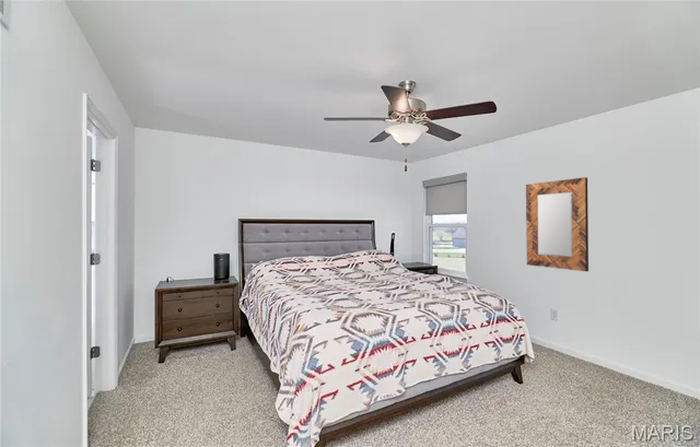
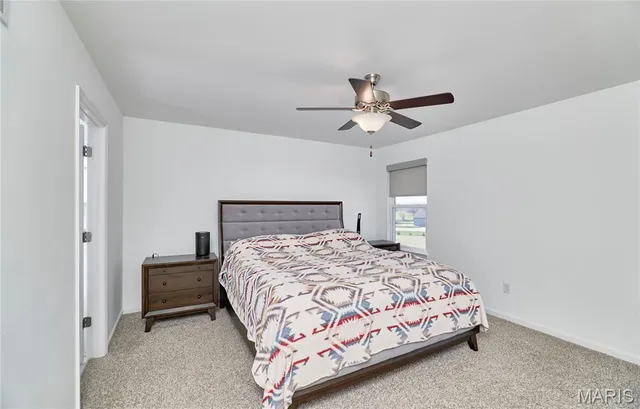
- home mirror (555, 224)
